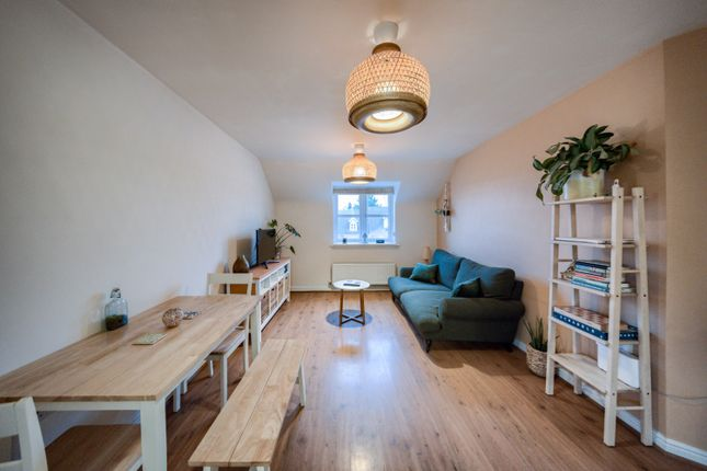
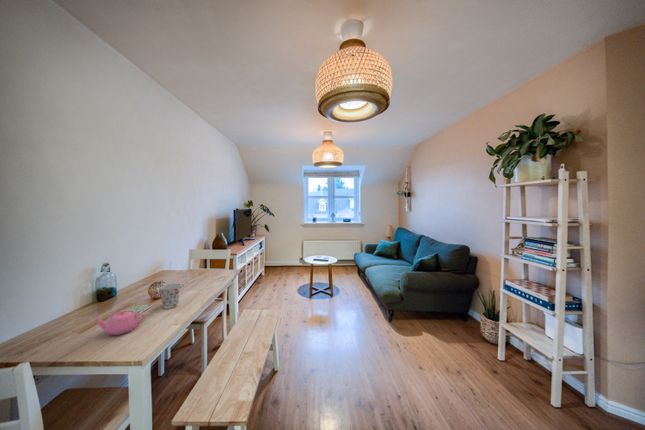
+ cup (170, 296)
+ teapot (120, 320)
